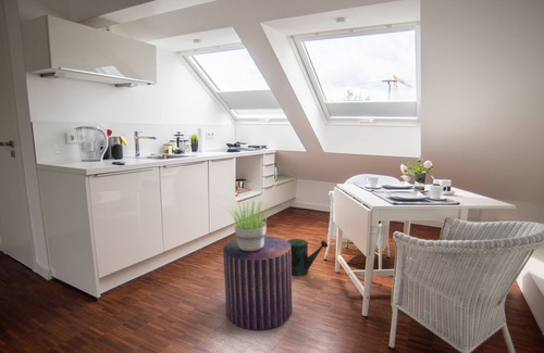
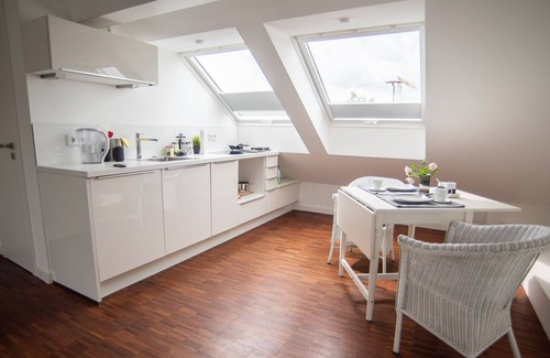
- watering can (302, 254)
- potted plant (250, 225)
- stool (258, 278)
